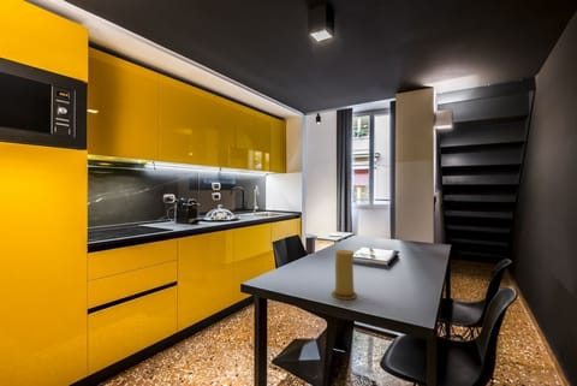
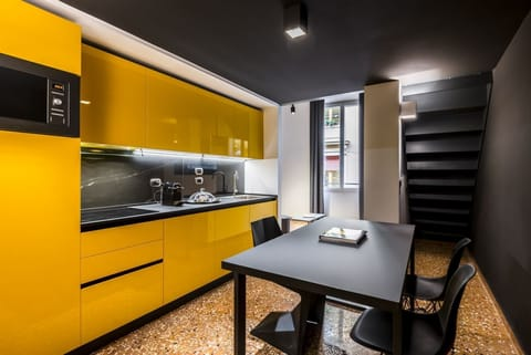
- candle (344, 272)
